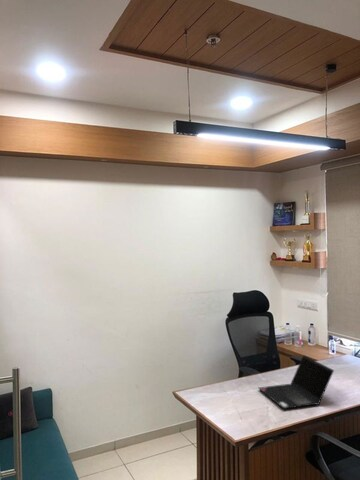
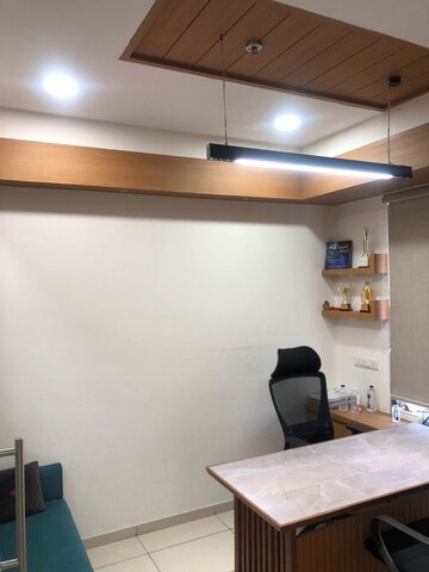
- laptop computer (294, 380)
